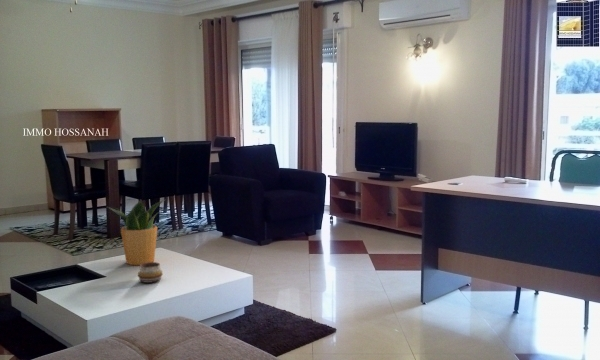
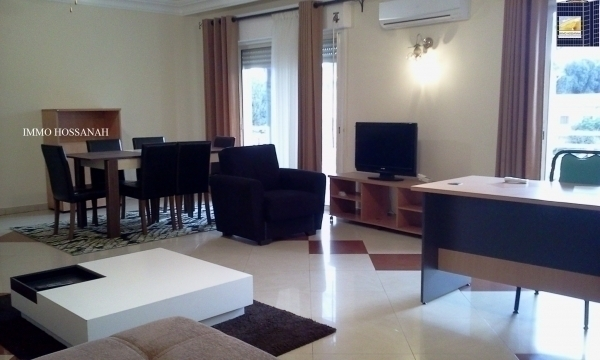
- decorative bowl (150, 272)
- potted plant (138, 231)
